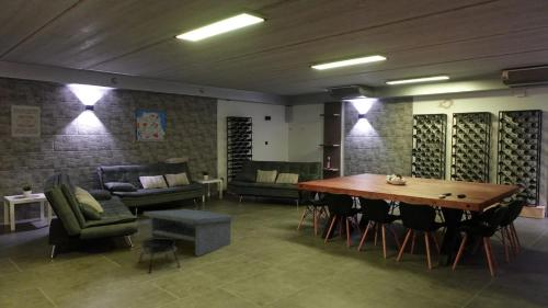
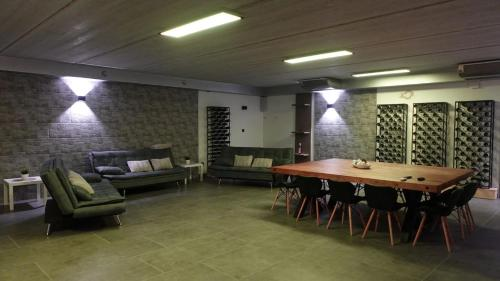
- wall art (150, 126)
- coffee table (189, 228)
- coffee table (159, 253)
- wall art (25, 121)
